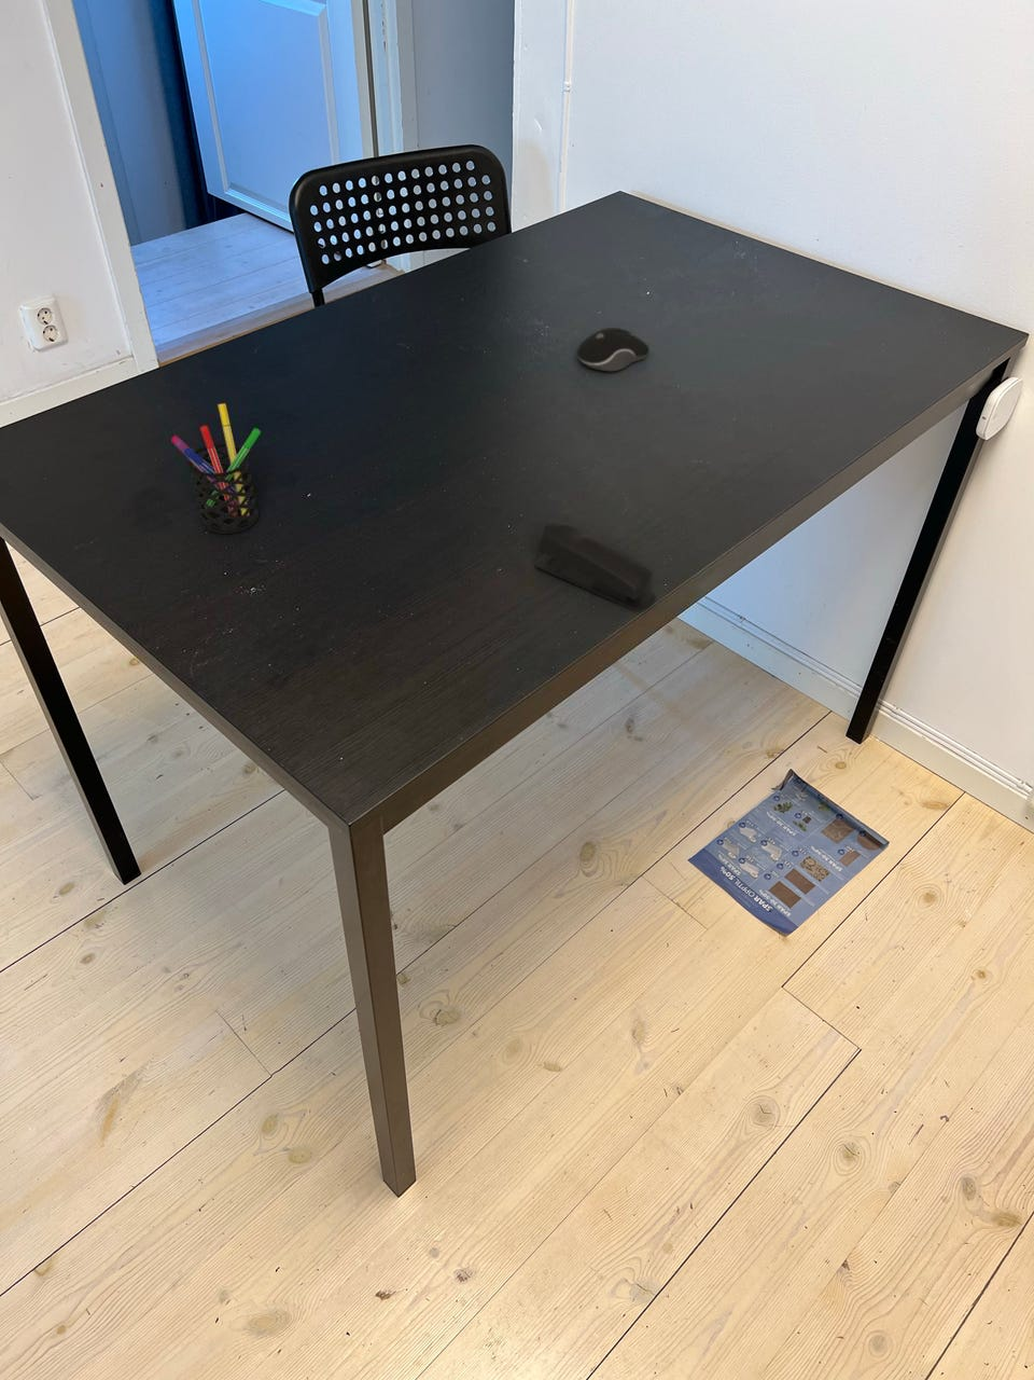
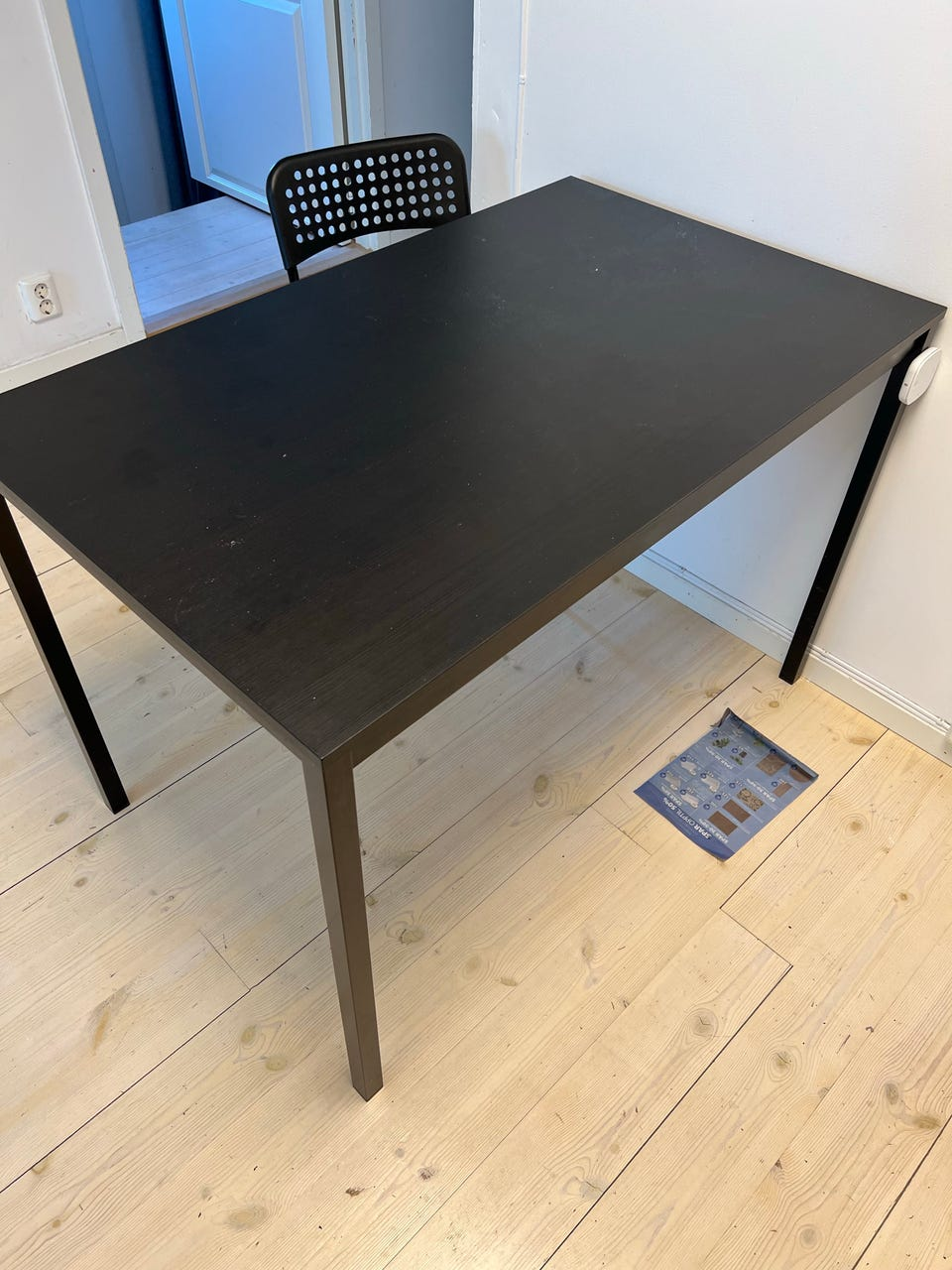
- stapler (595, 562)
- pen holder (226, 468)
- computer mouse (611, 346)
